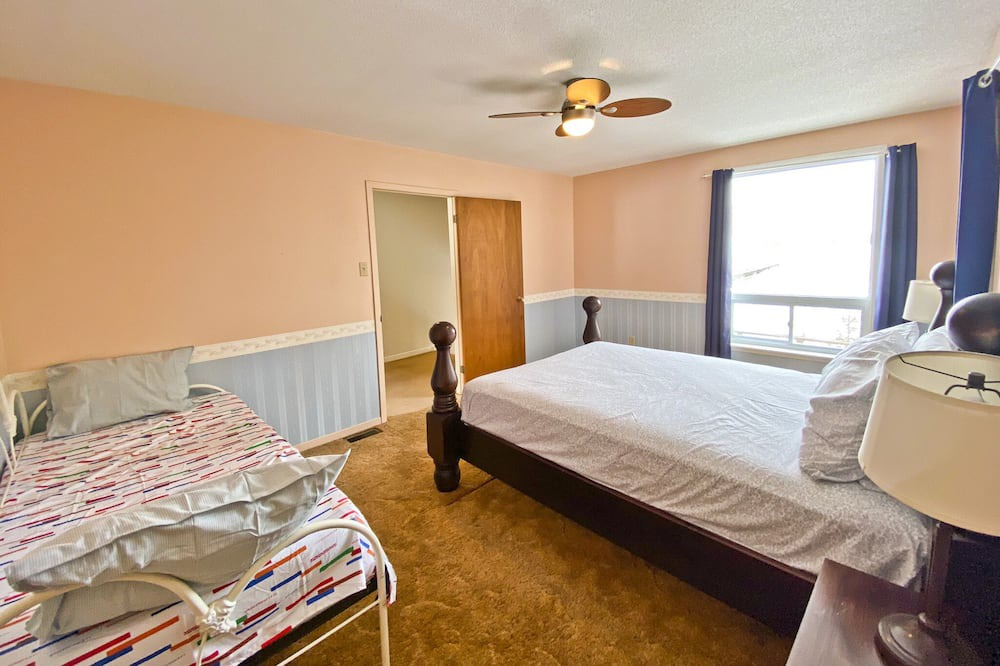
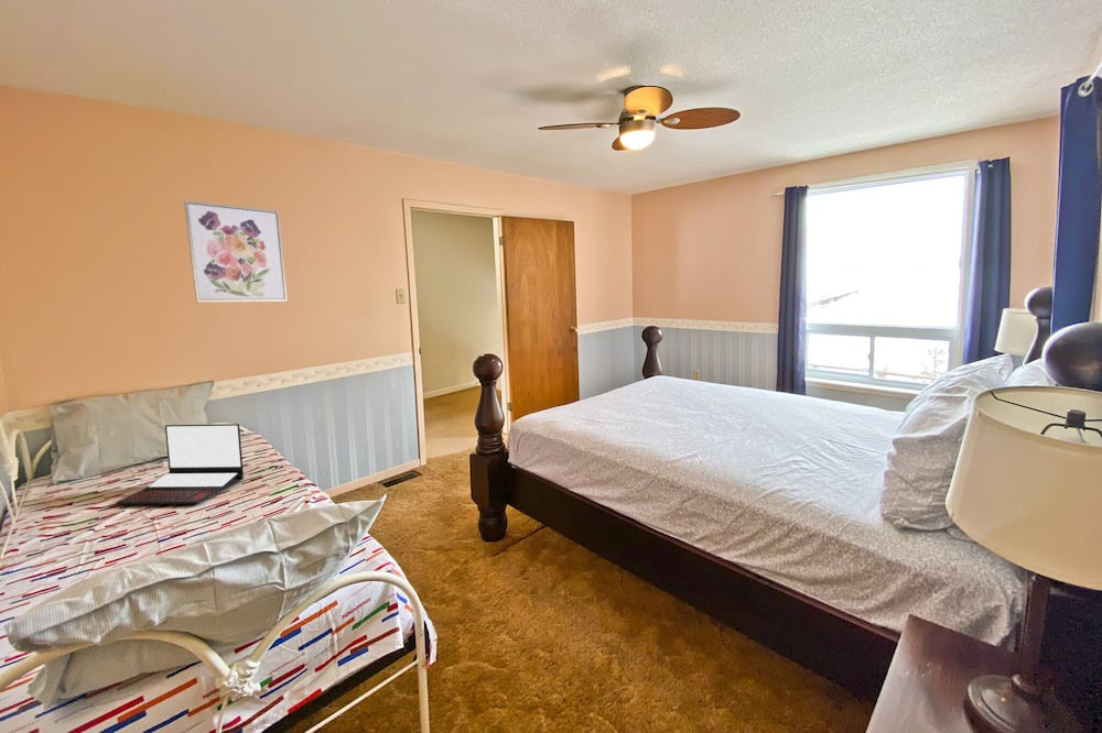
+ wall art (238, 254)
+ laptop (181, 462)
